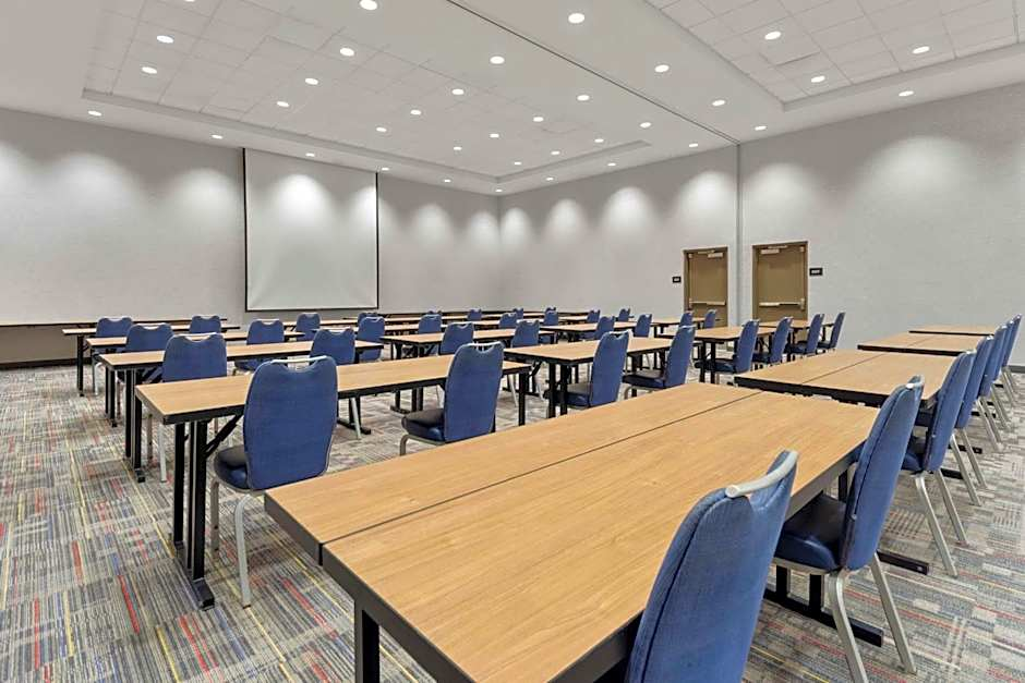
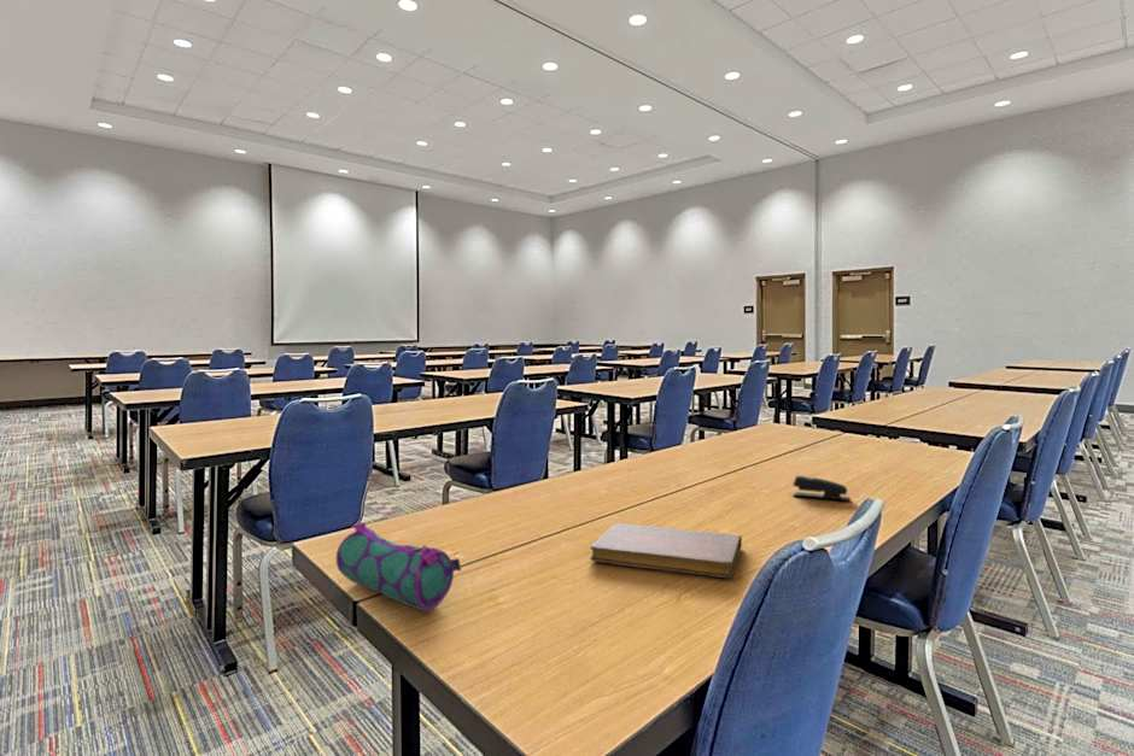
+ notebook (667, 546)
+ pencil case (394, 564)
+ stapler (820, 487)
